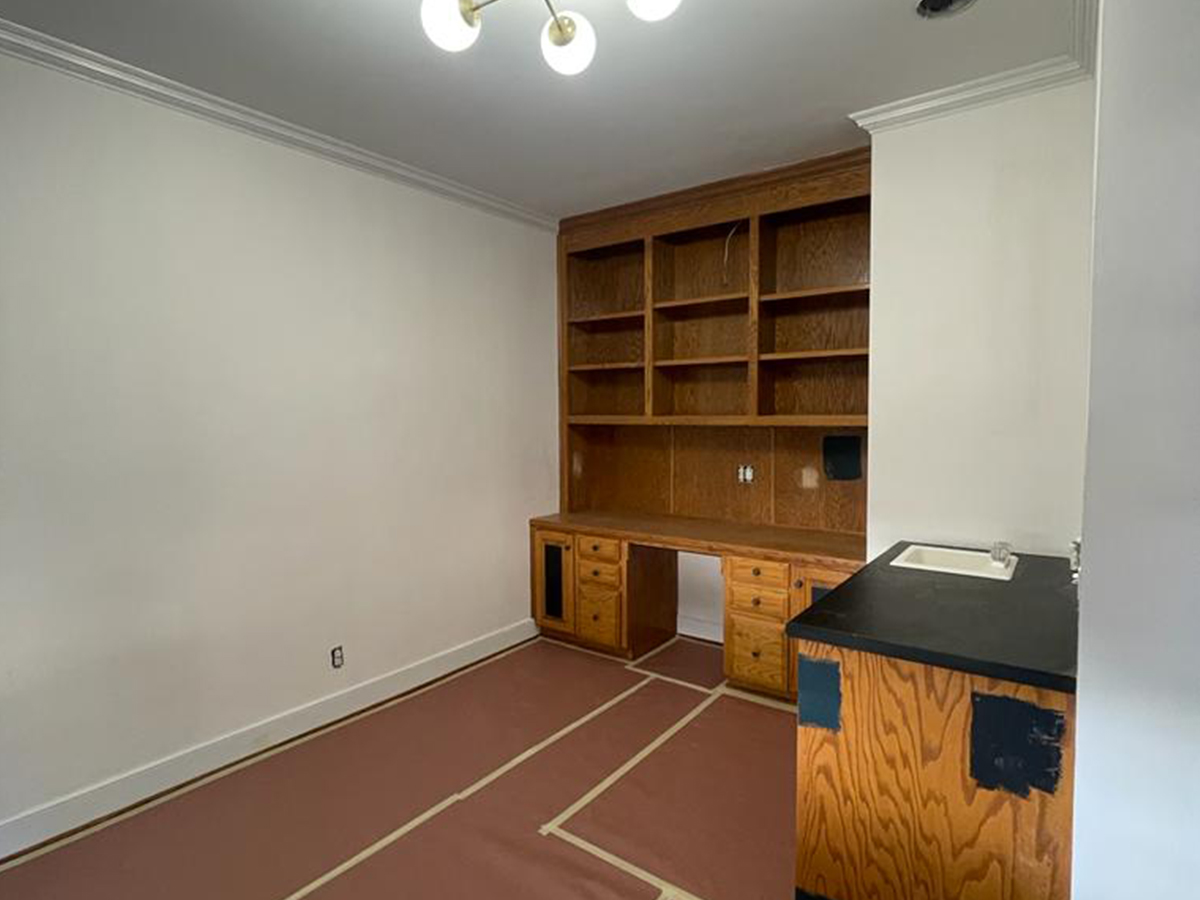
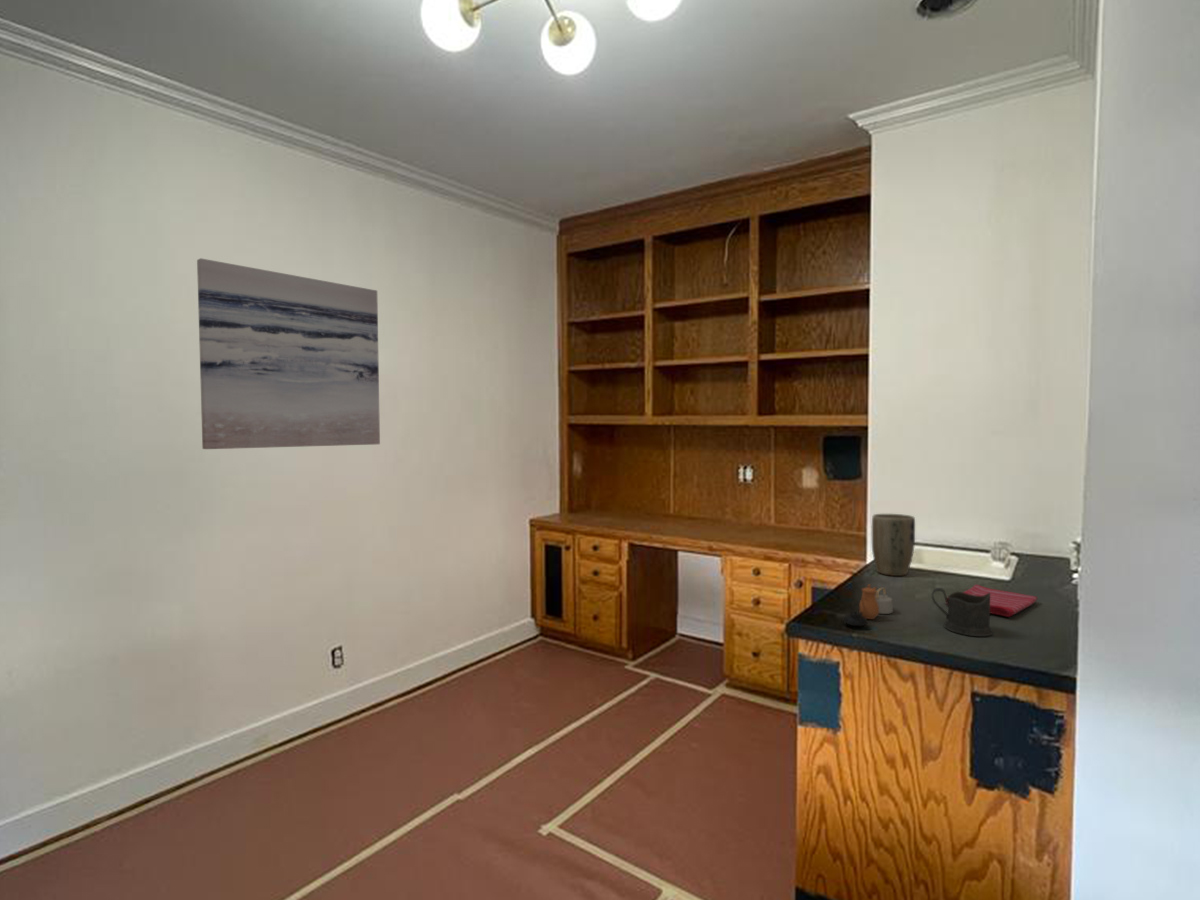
+ teapot (869, 600)
+ cup (961, 608)
+ wall art (297, 362)
+ dish towel (991, 599)
+ plant pot (893, 544)
